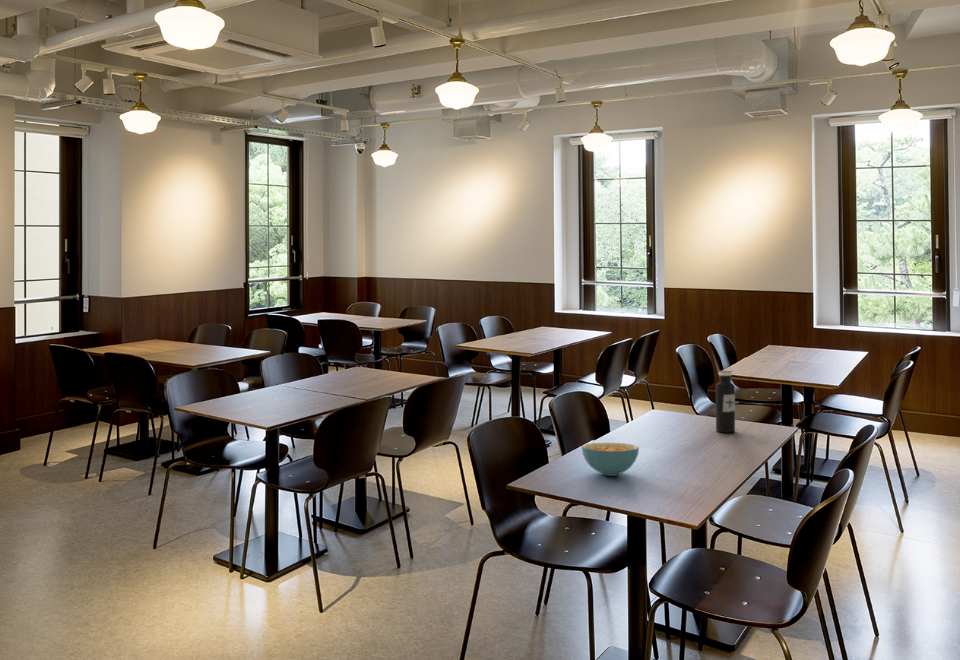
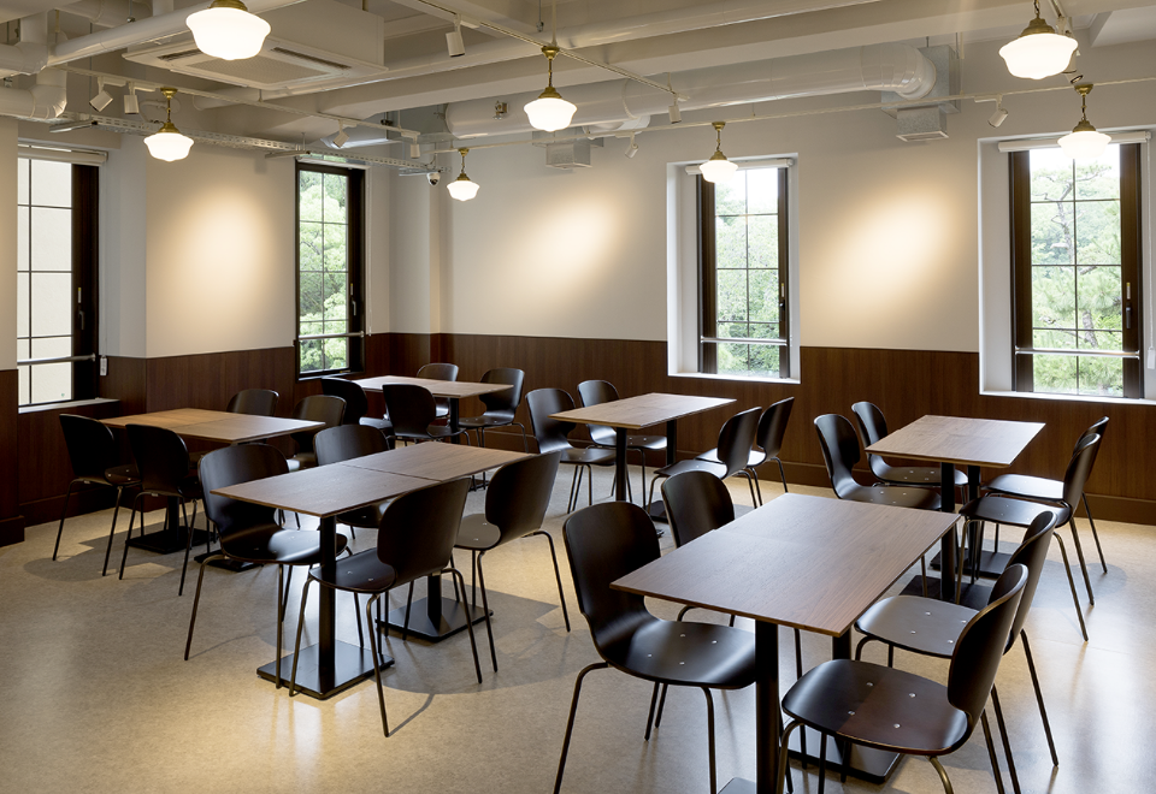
- cereal bowl (610, 460)
- water bottle (725, 401)
